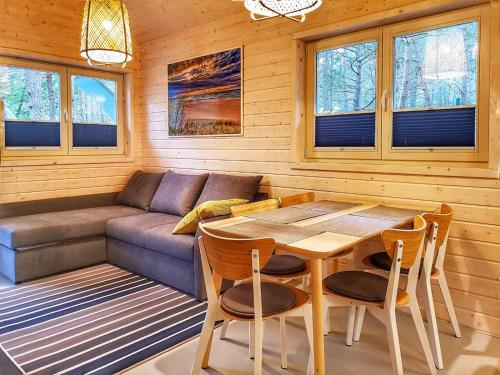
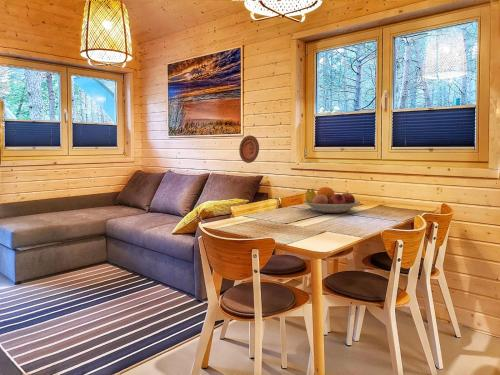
+ decorative plate (249, 149)
+ fruit bowl (331, 199)
